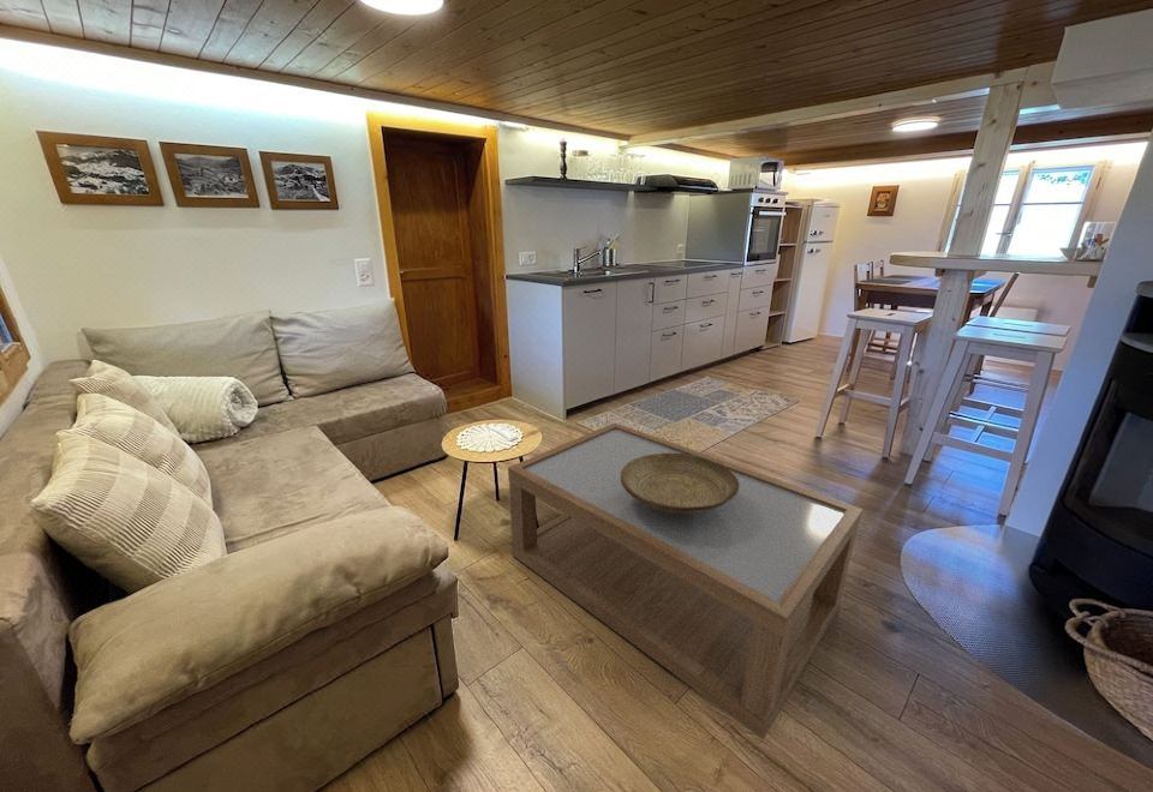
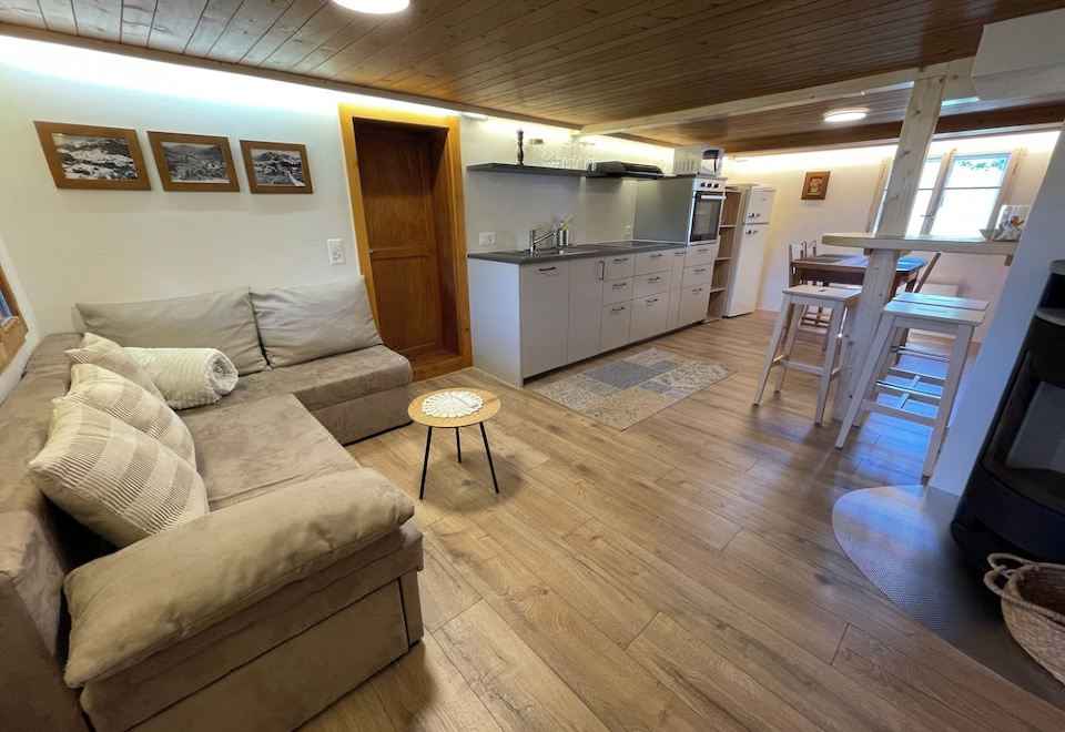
- coffee table (667, 534)
- decorative bowl (677, 486)
